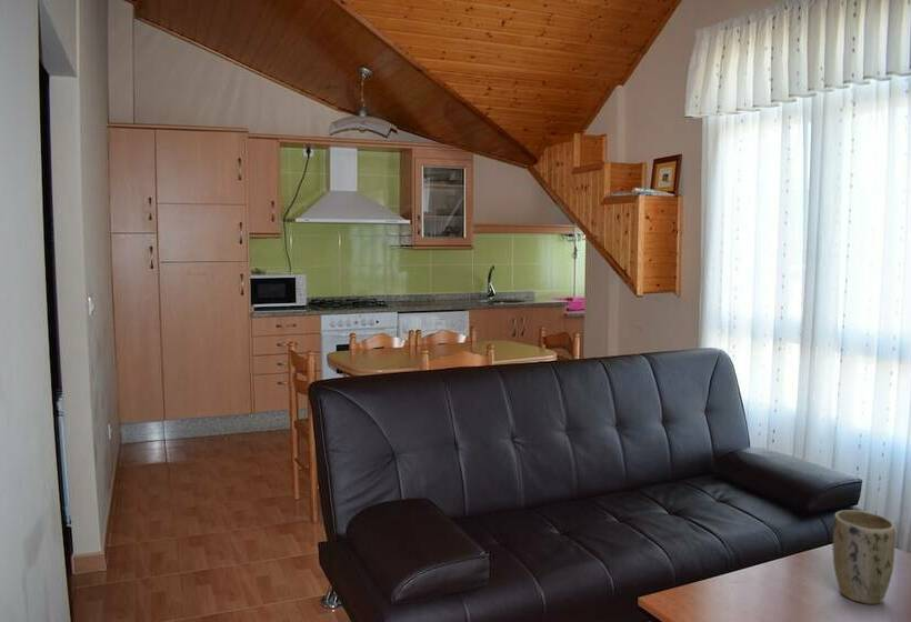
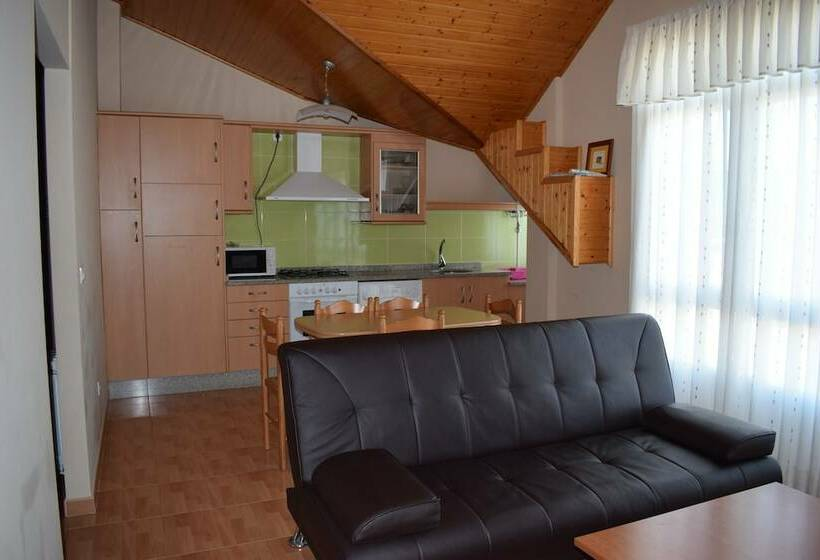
- plant pot (862, 556)
